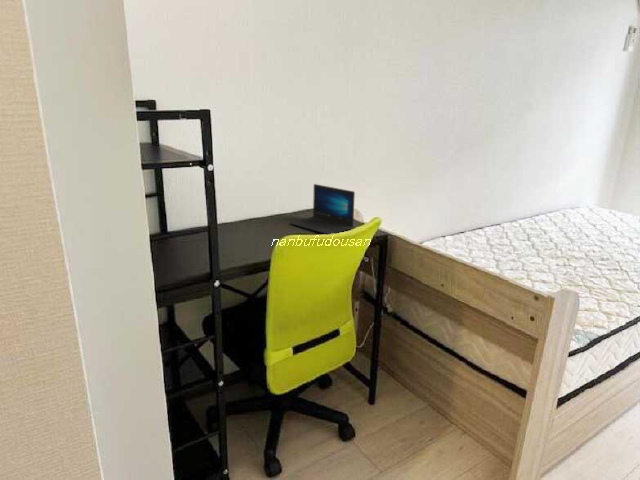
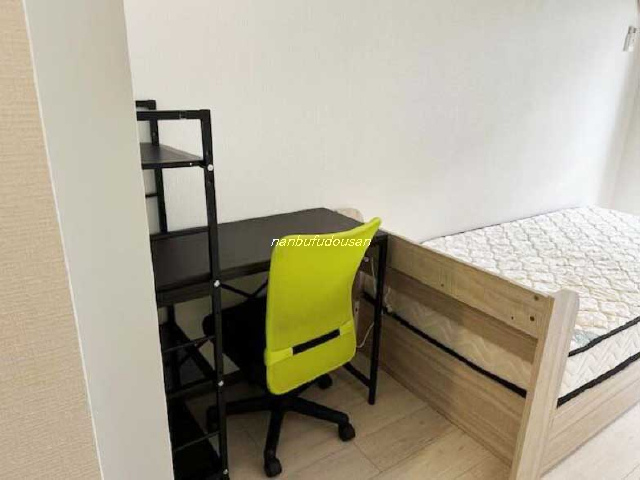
- laptop (321, 208)
